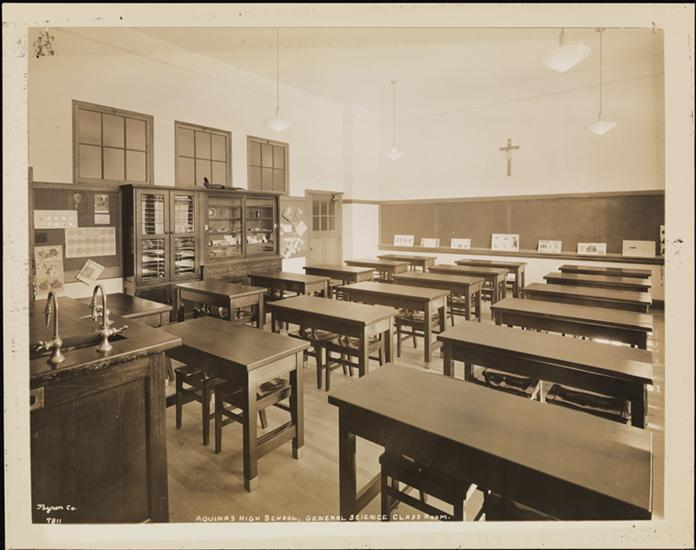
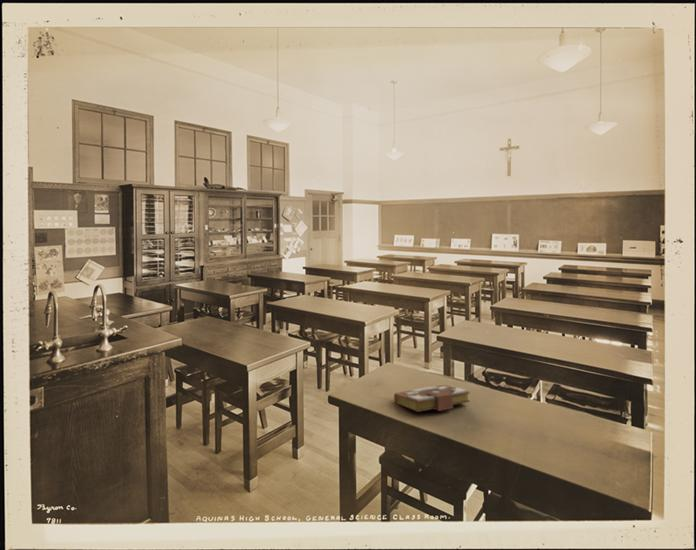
+ book (432, 396)
